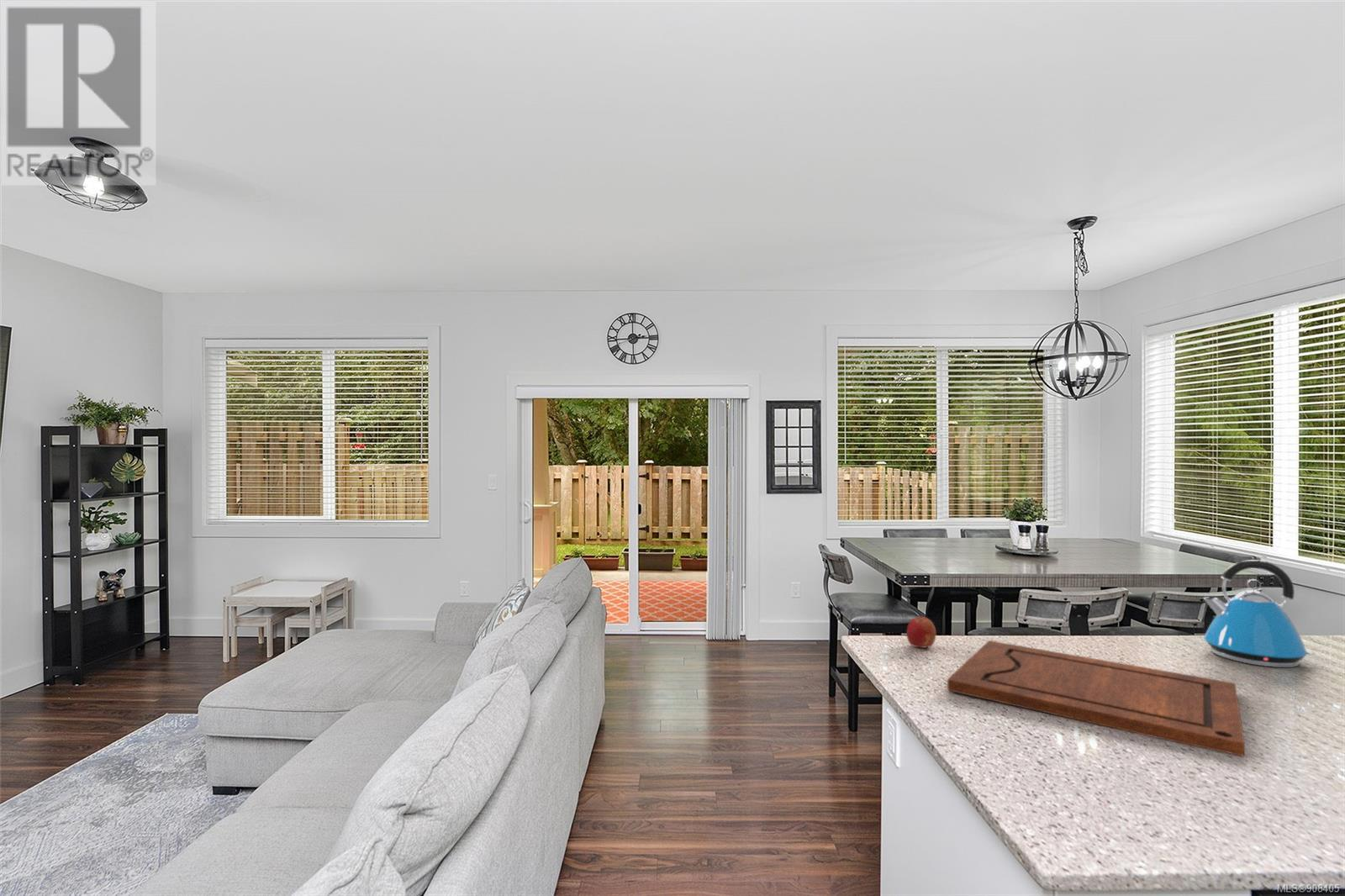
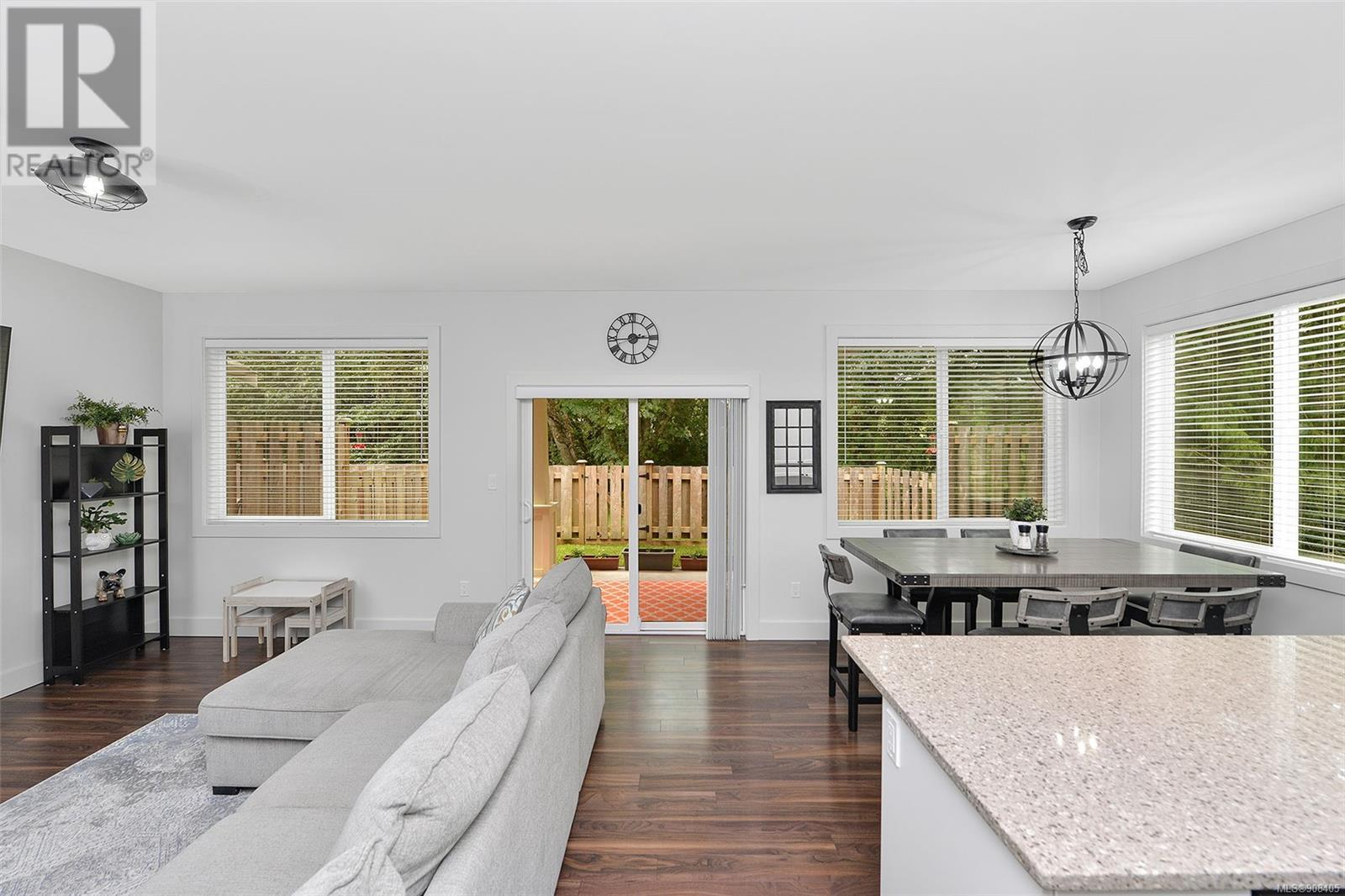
- cutting board (1089, 687)
- kettle (1257, 608)
- fruit (920, 631)
